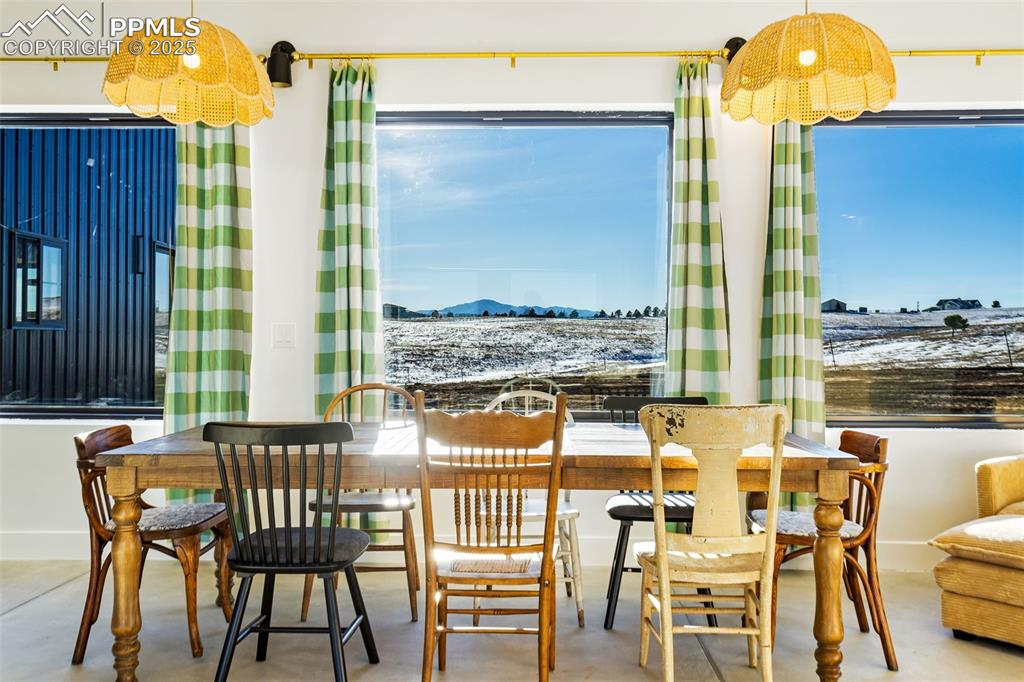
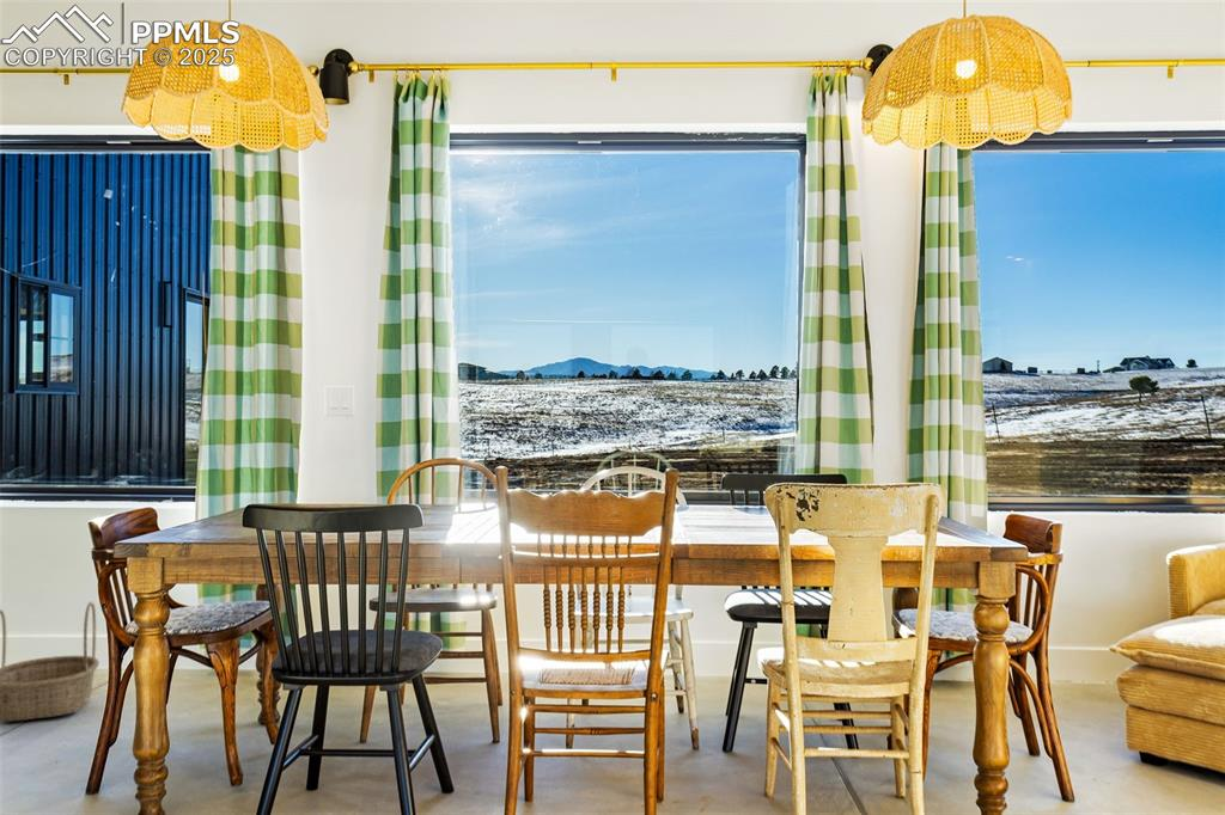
+ basket (44, 657)
